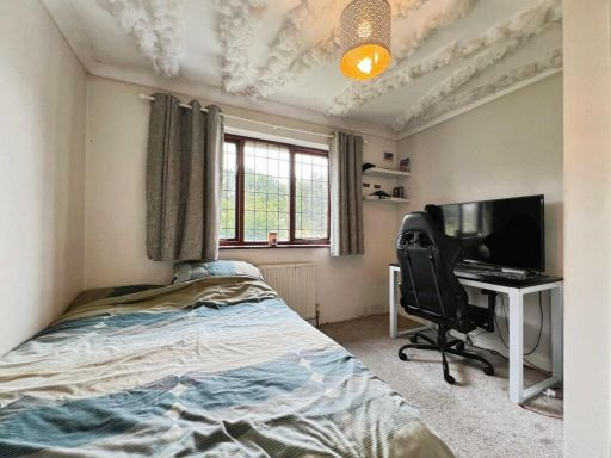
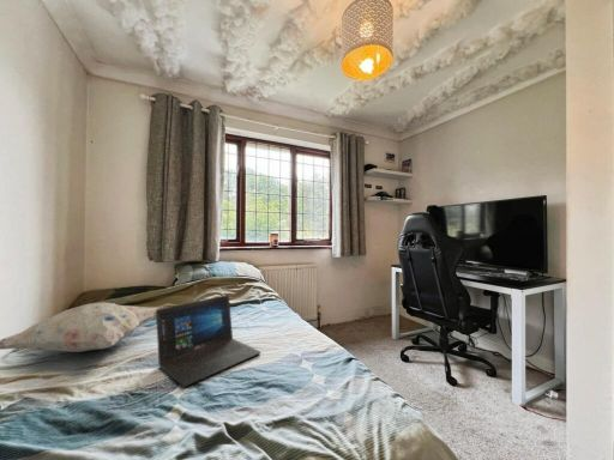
+ decorative pillow (92, 325)
+ laptop (210, 332)
